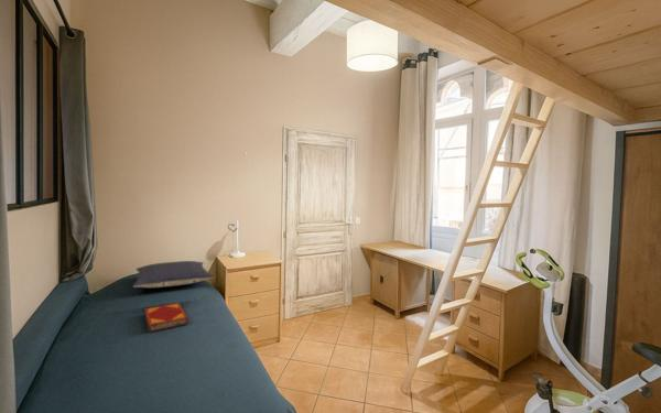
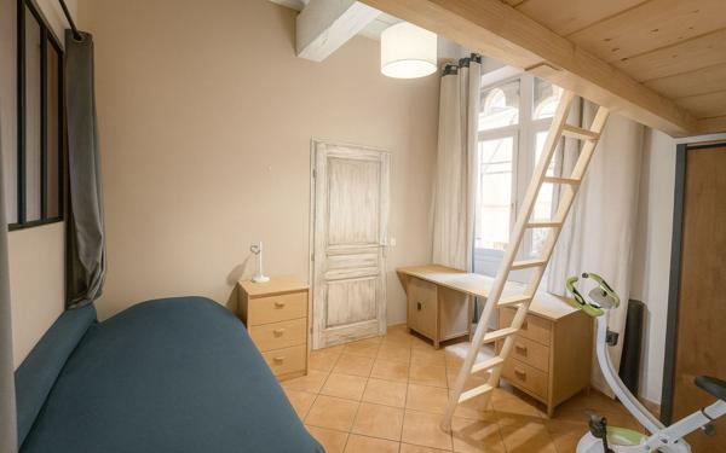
- hardback book (165, 316)
- pillow (173, 273)
